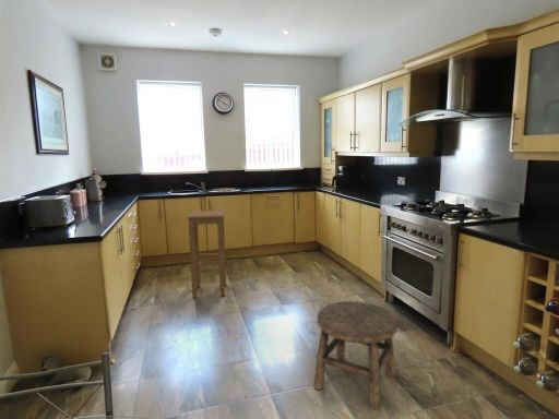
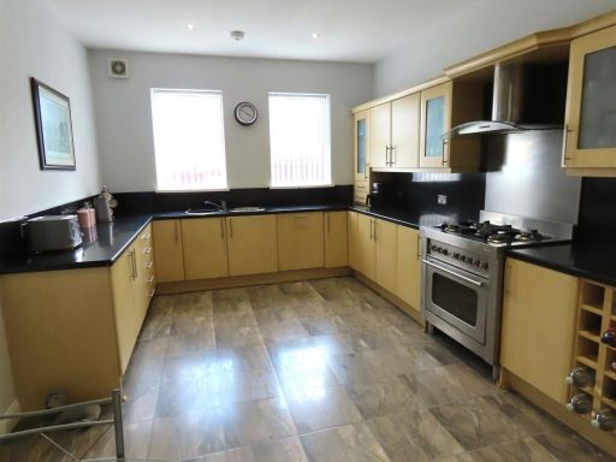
- stool (357, 343)
- stool (207, 253)
